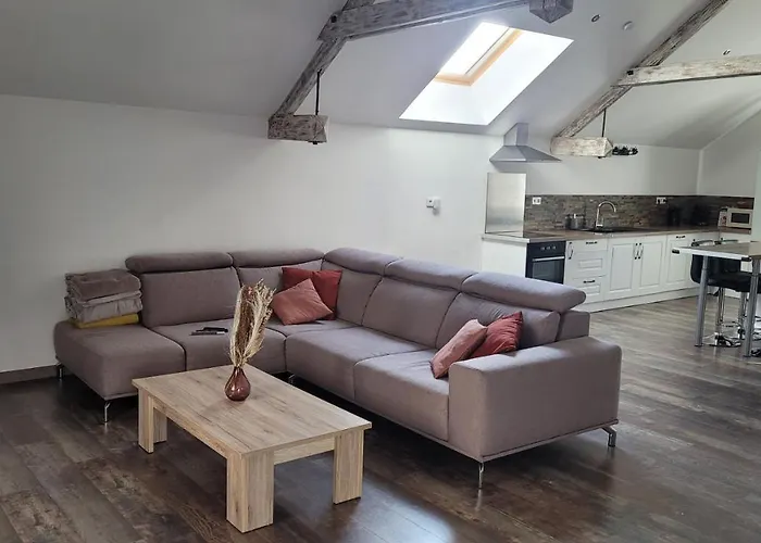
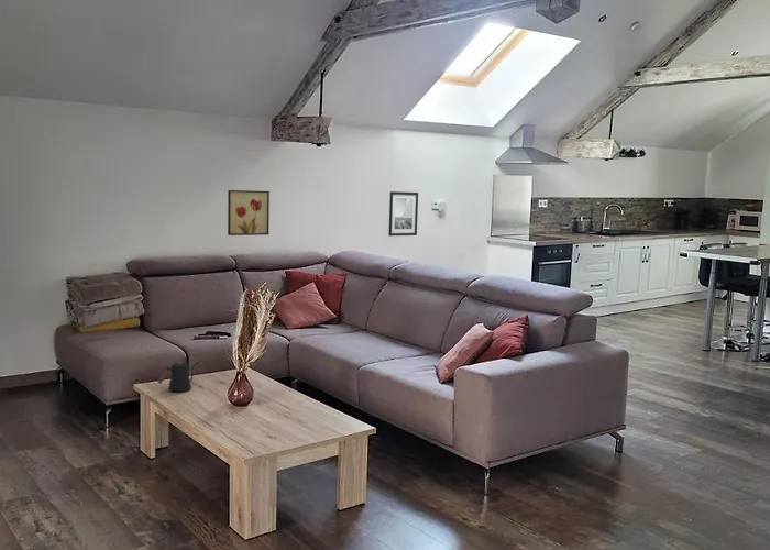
+ wall art (403, 213)
+ wall art (248, 212)
+ kettle (178, 376)
